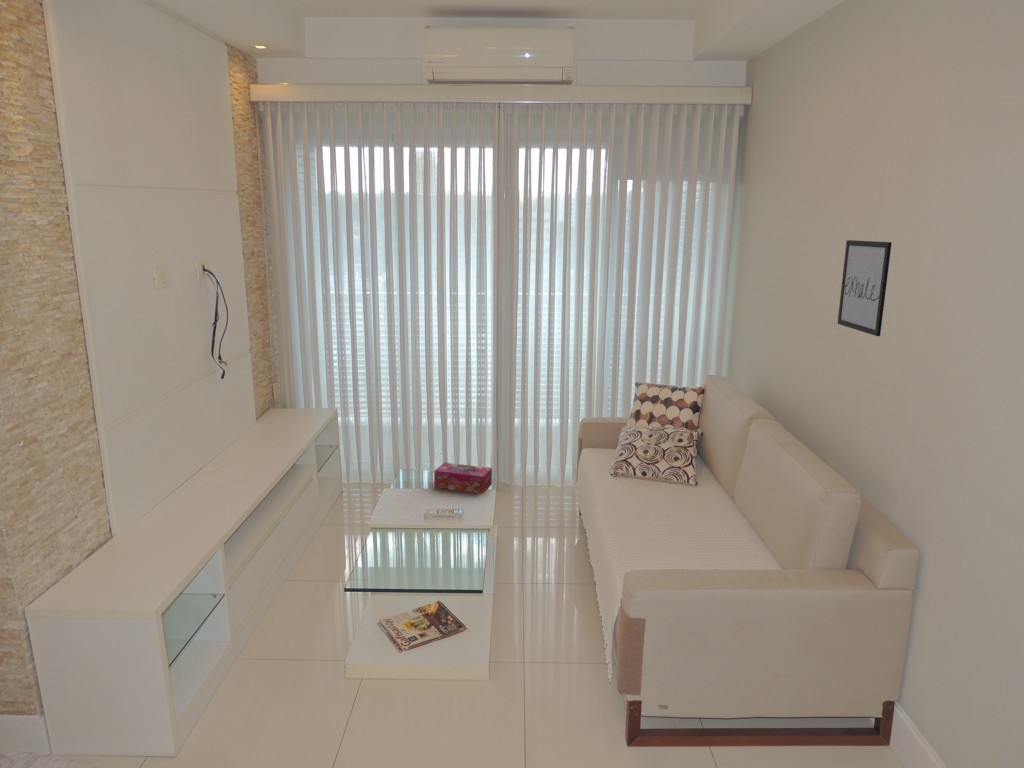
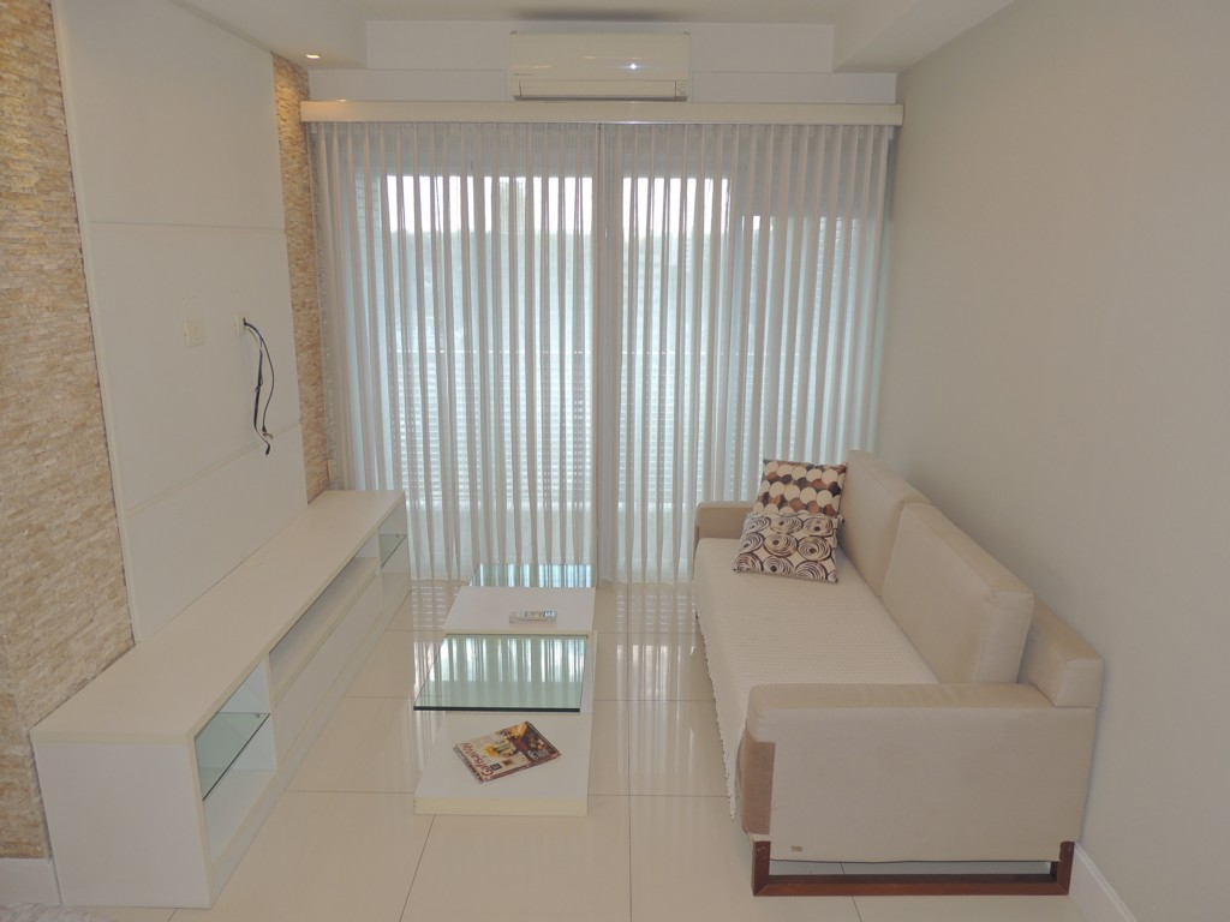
- tissue box (463, 477)
- wall art (862, 286)
